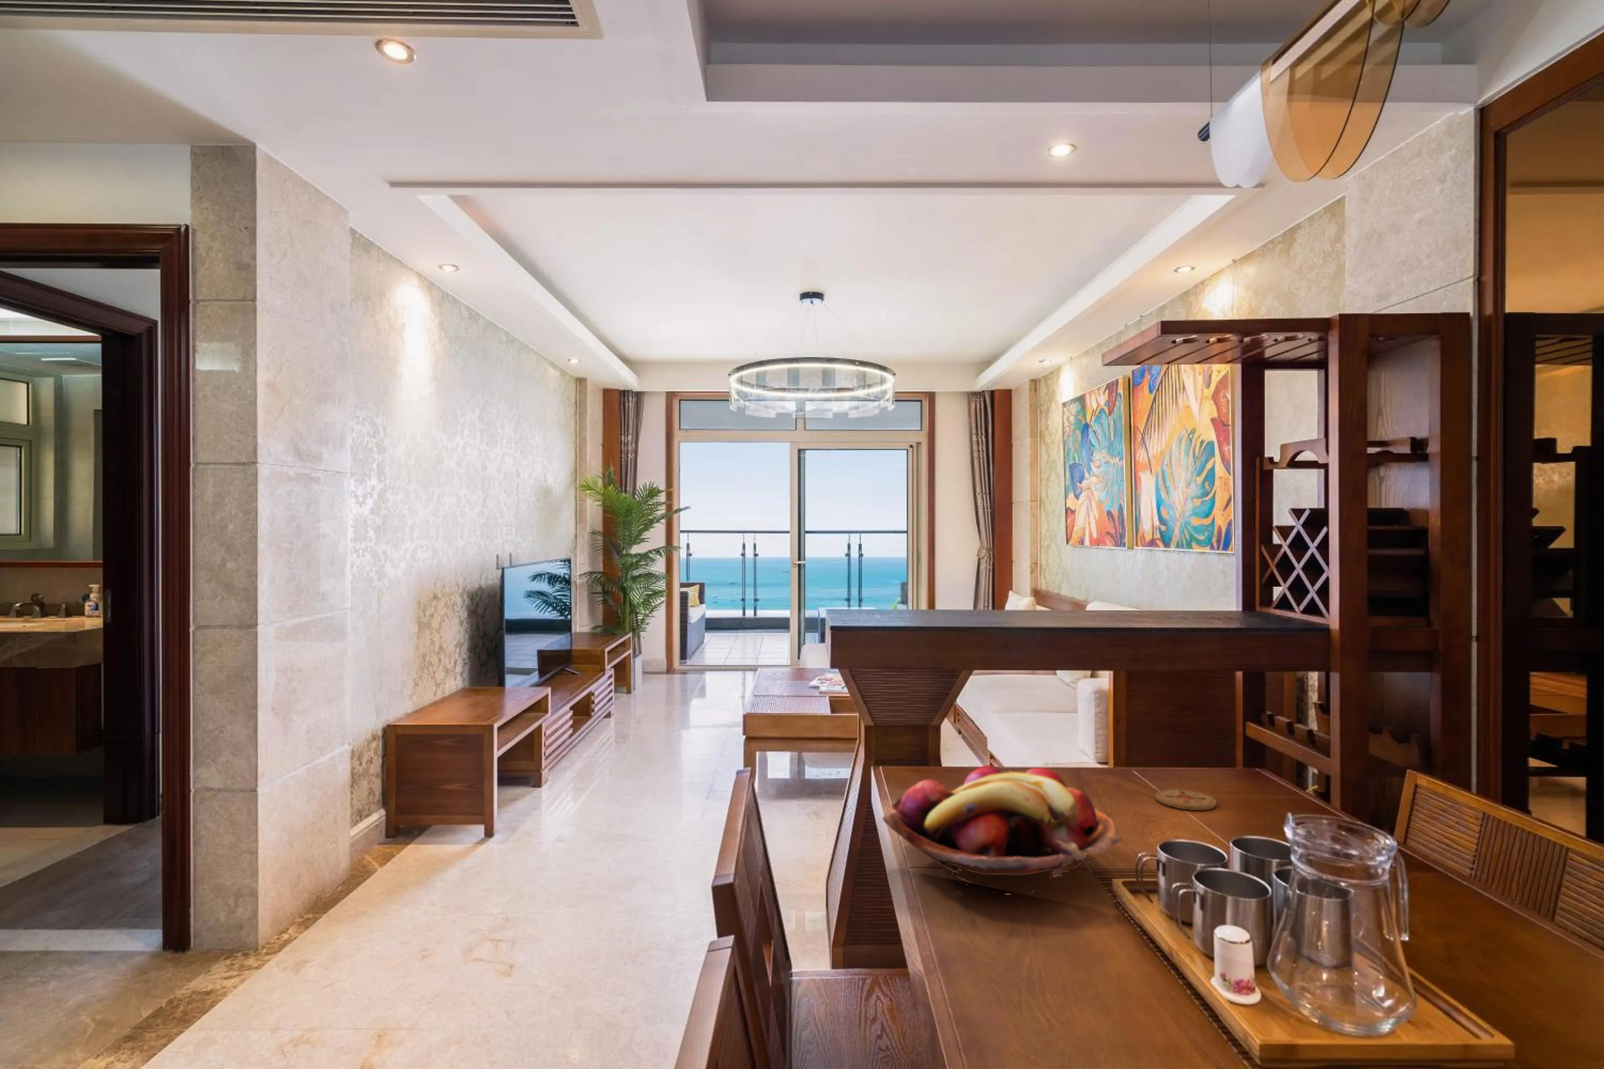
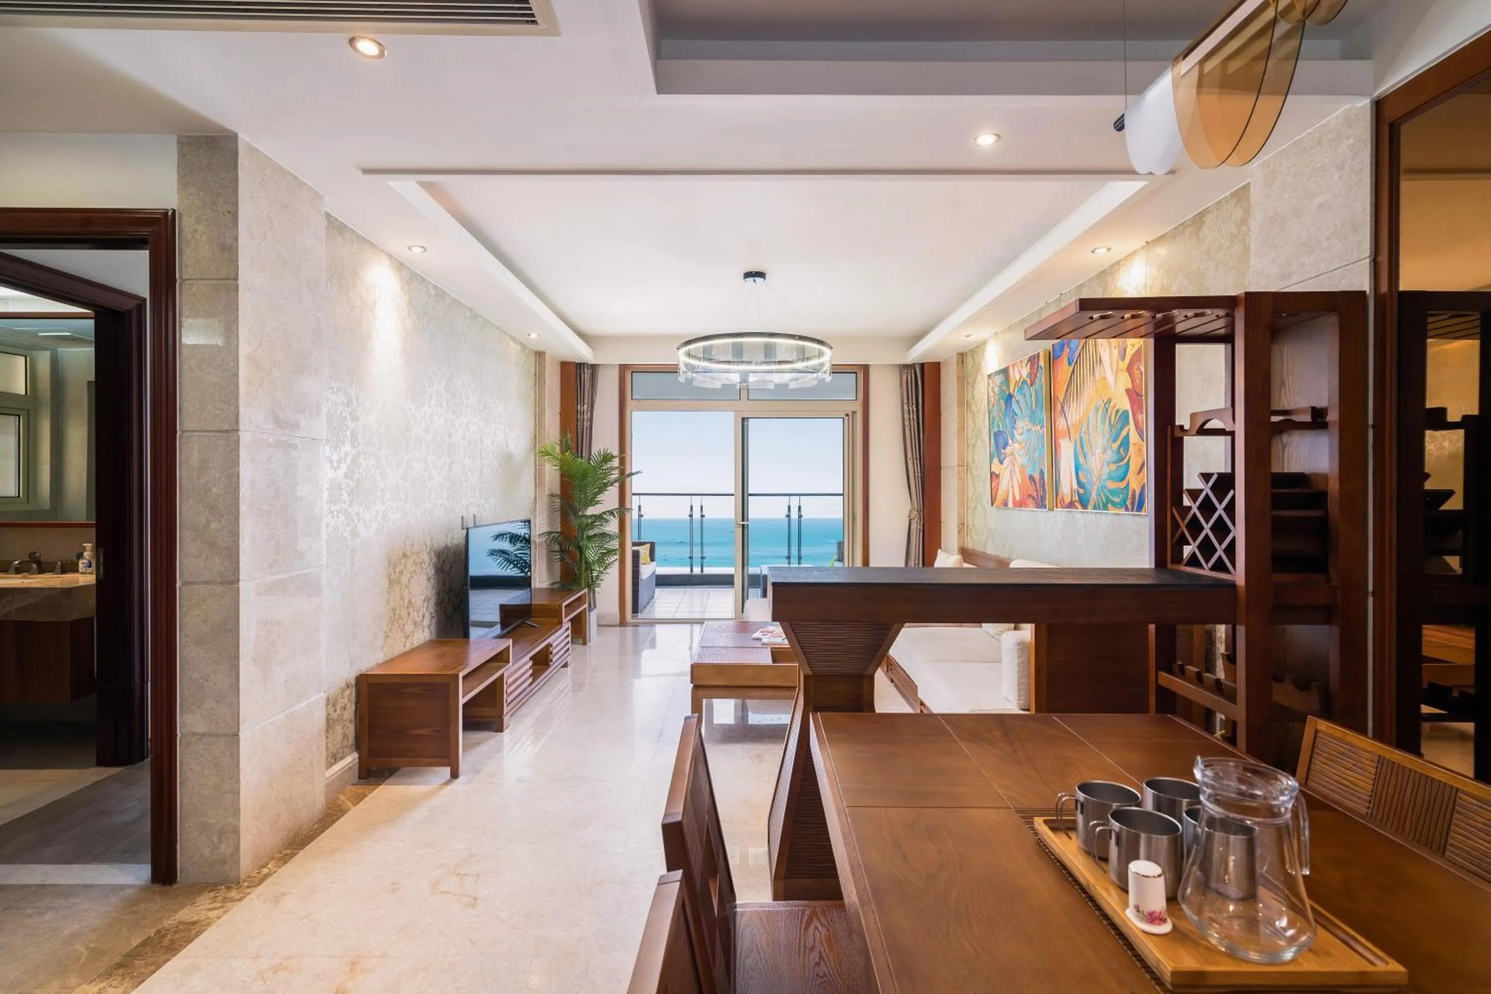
- coaster (1185, 799)
- fruit basket (1001, 816)
